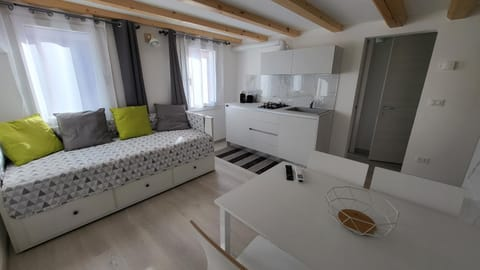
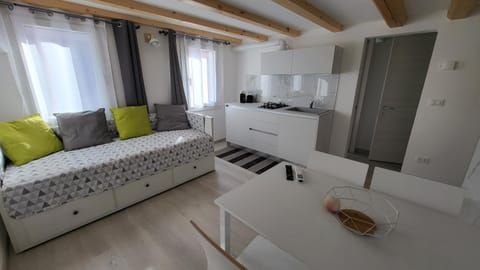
+ fruit (332, 203)
